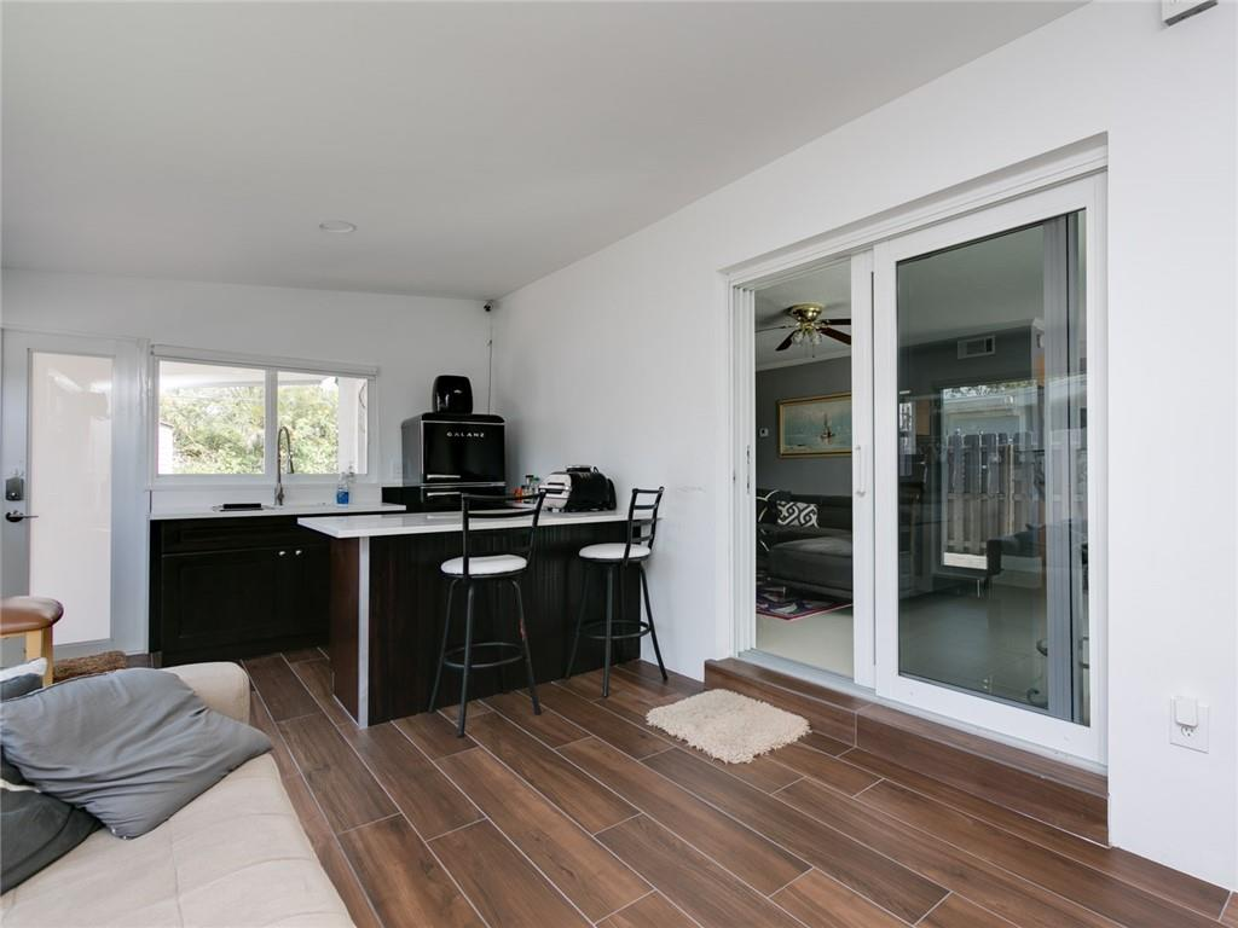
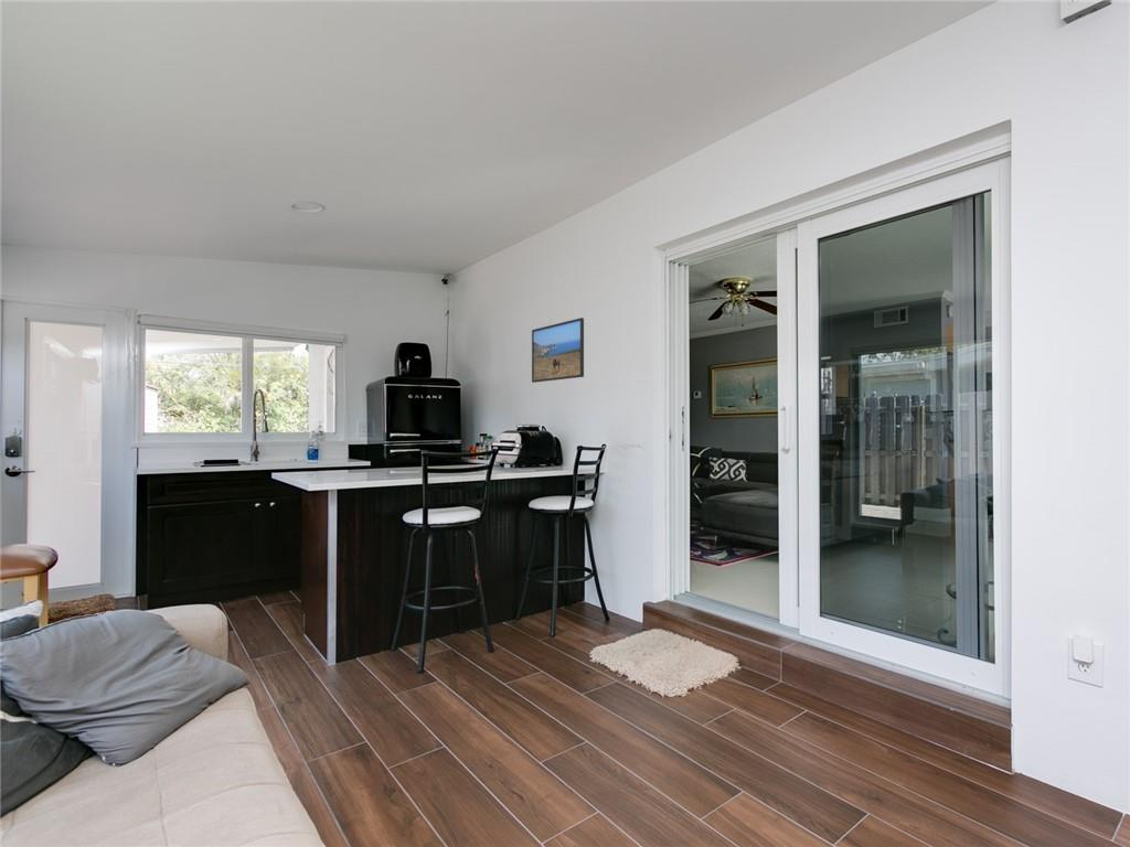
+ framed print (556, 352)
